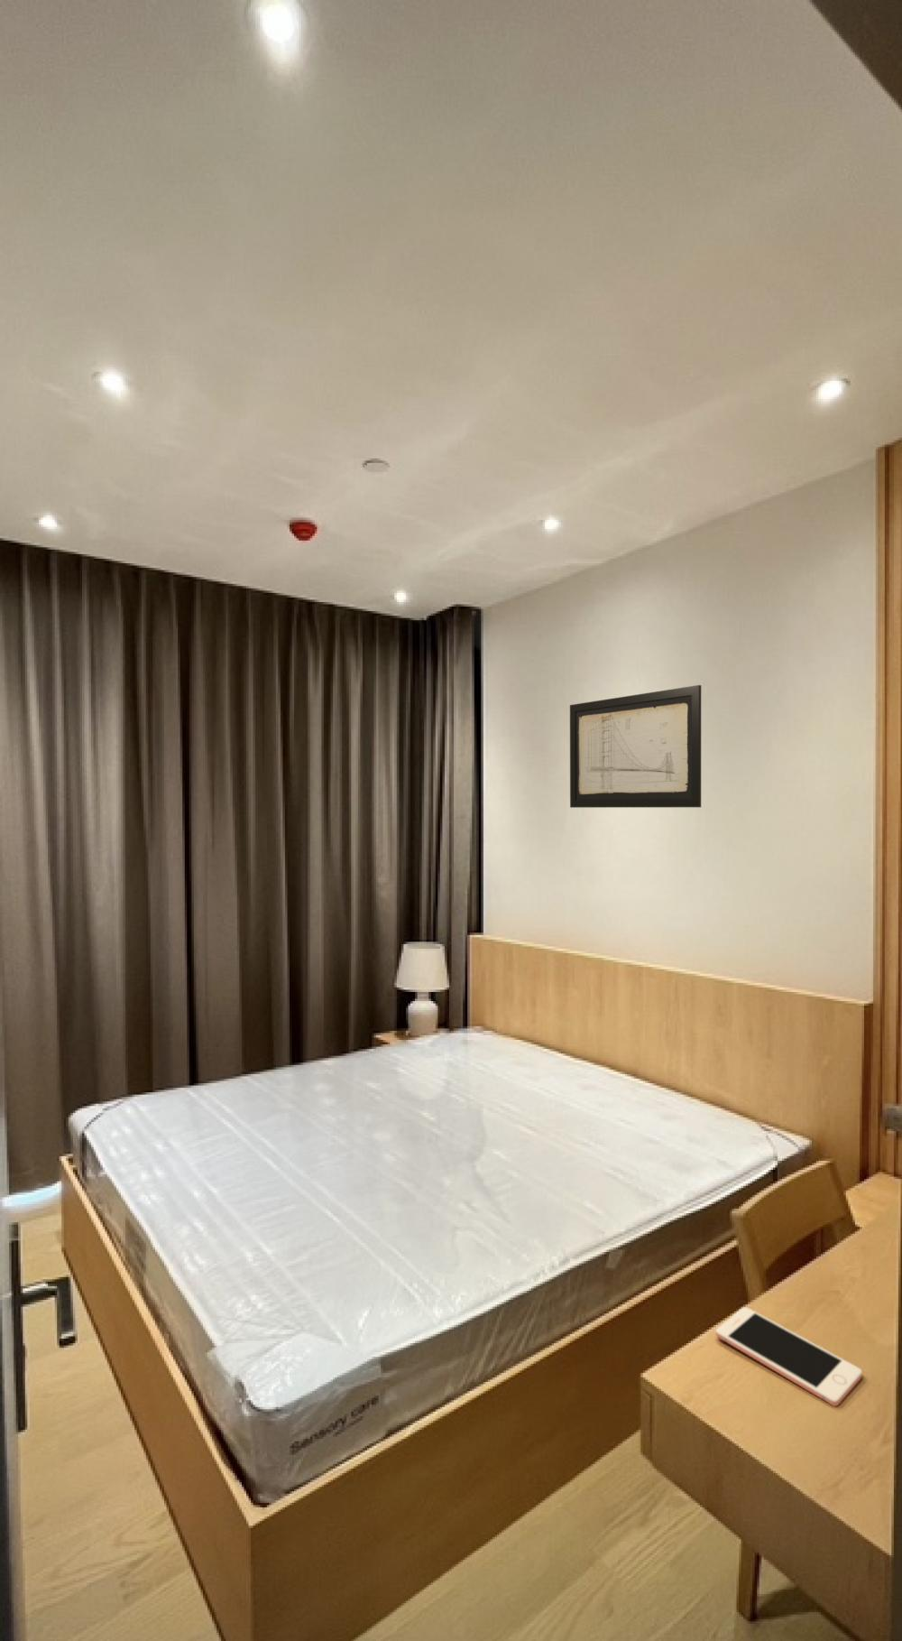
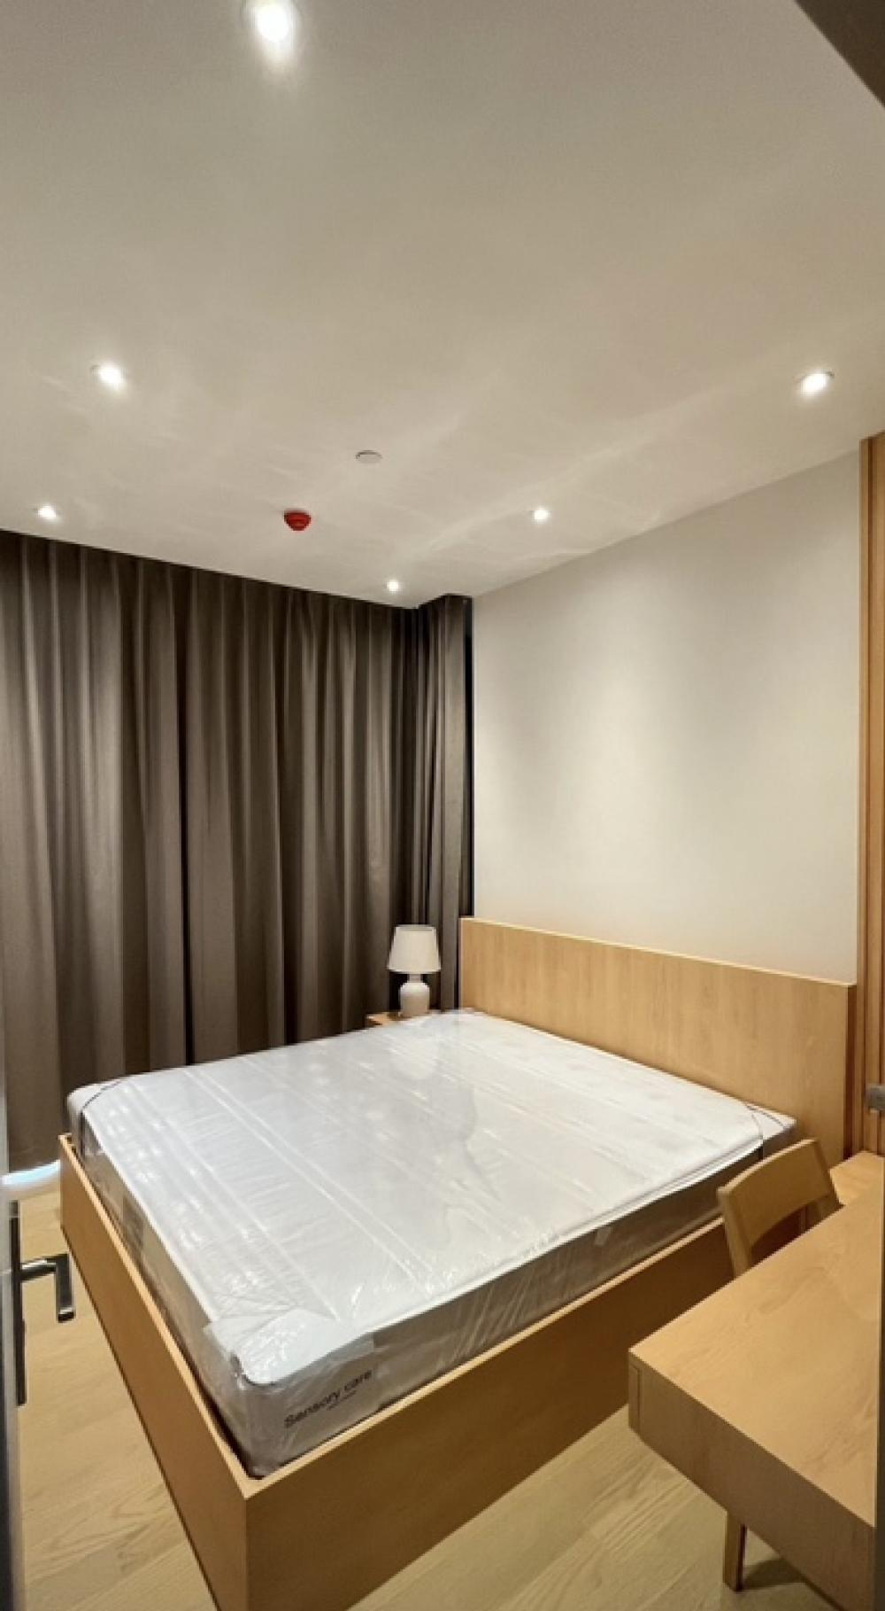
- wall art (630, 751)
- cell phone (785, 1352)
